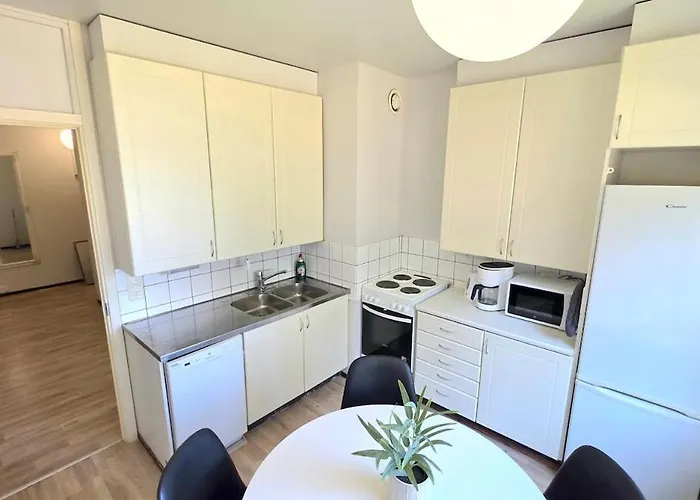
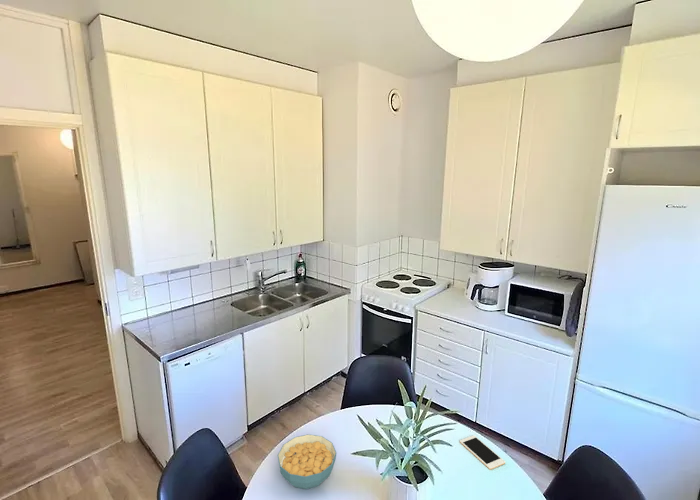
+ cereal bowl (307, 466)
+ cell phone (481, 451)
